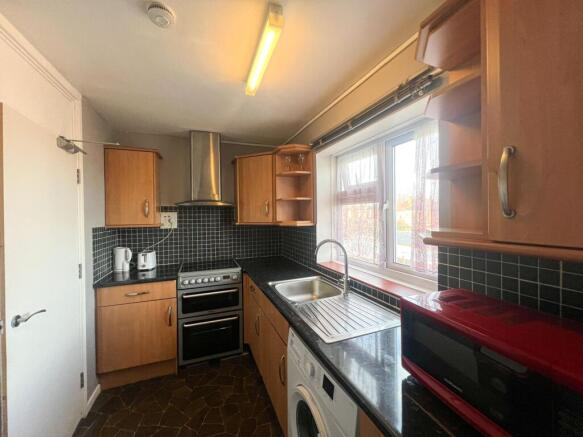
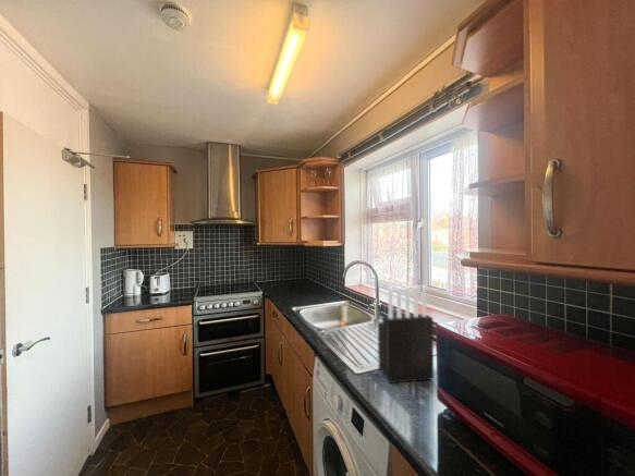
+ knife block (403, 328)
